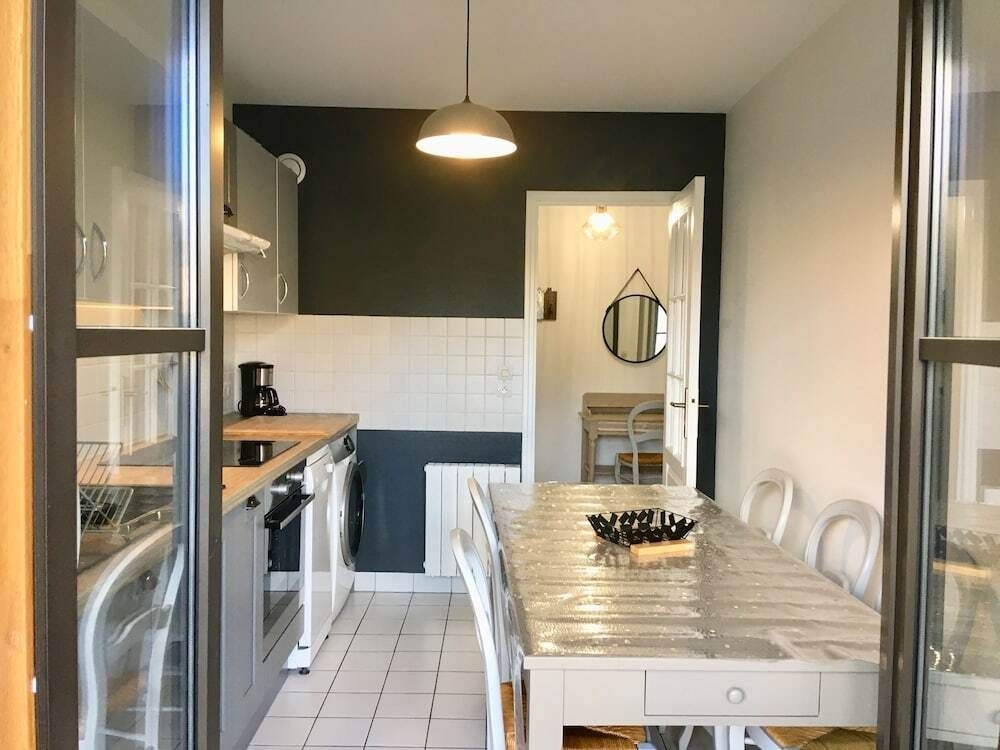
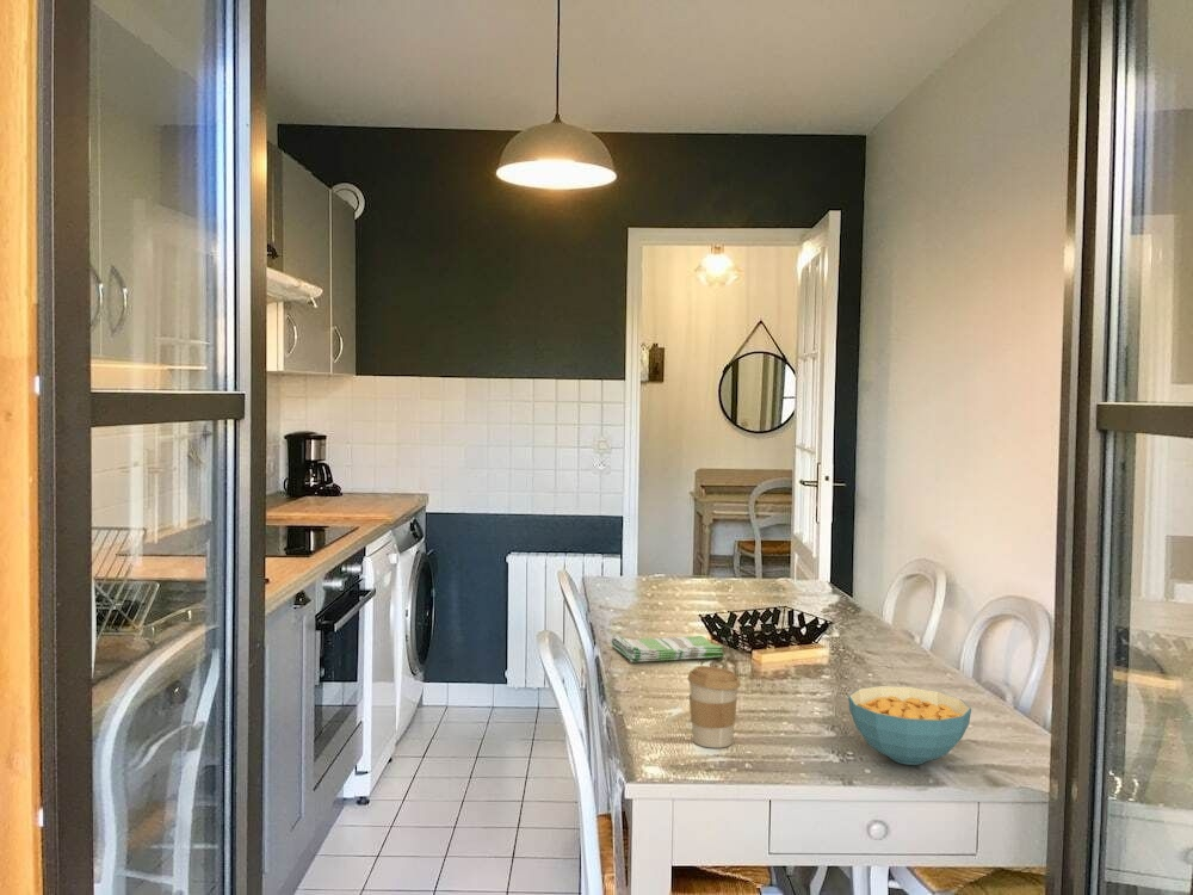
+ dish towel (666, 644)
+ cereal bowl (908, 730)
+ coffee cup (713, 704)
